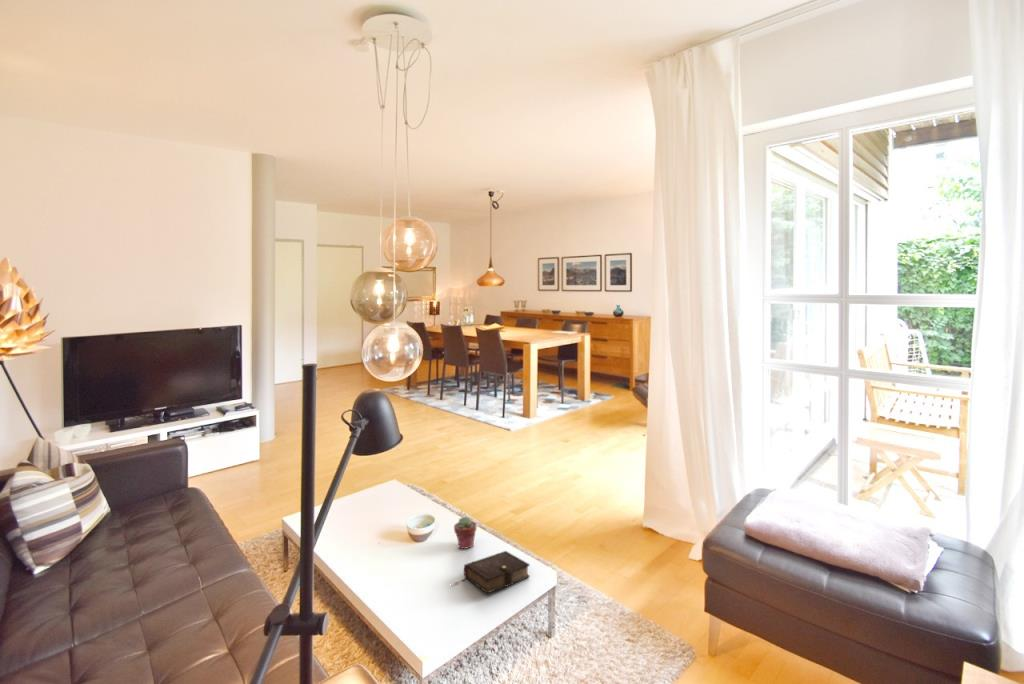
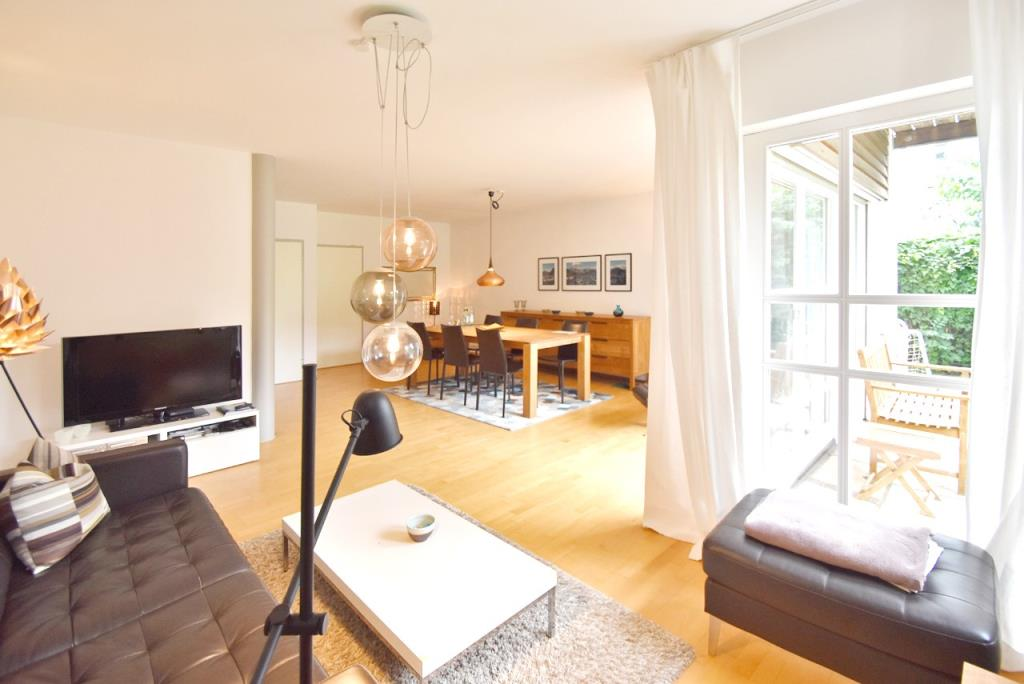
- book (489, 572)
- potted succulent (465, 530)
